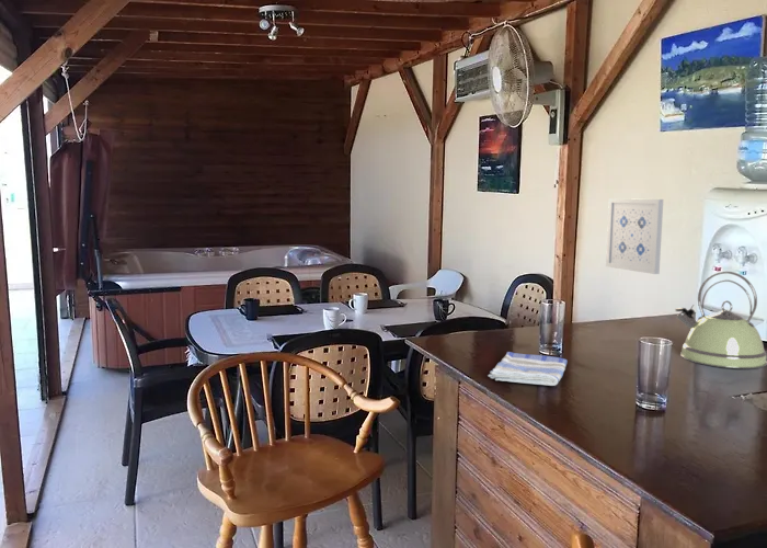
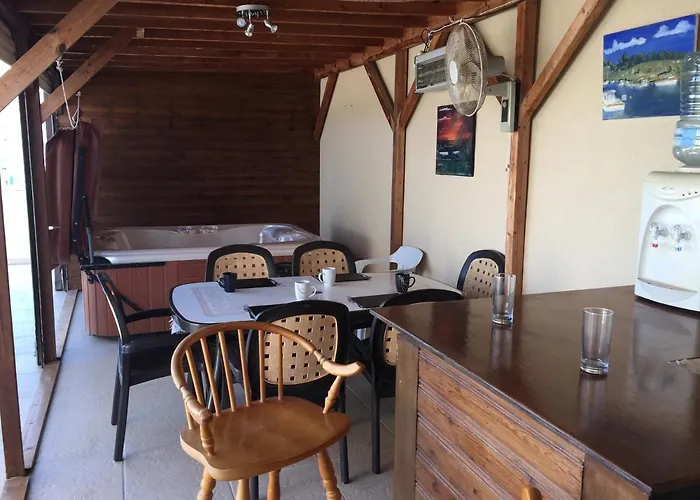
- kettle (720, 315)
- wall art (632, 235)
- dish towel (529, 367)
